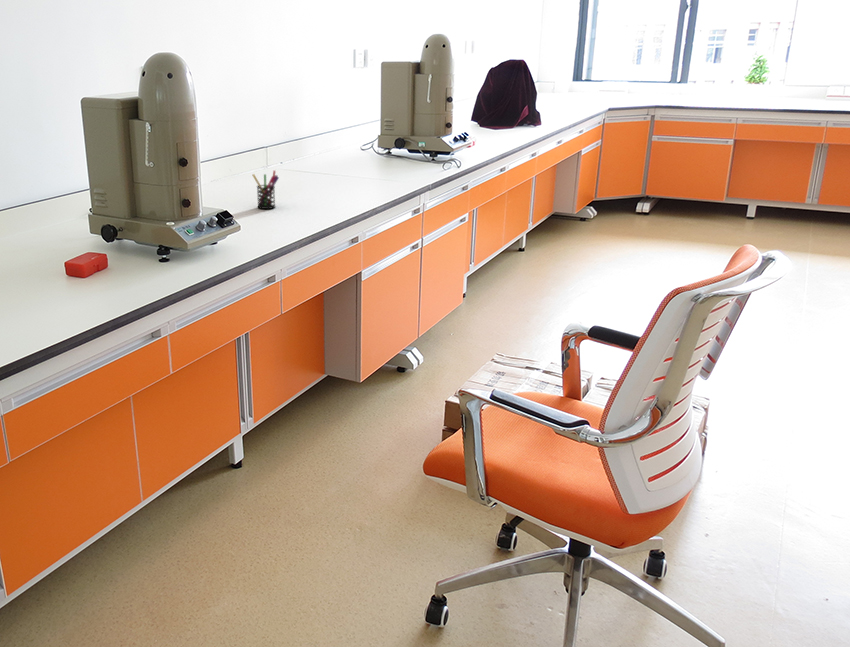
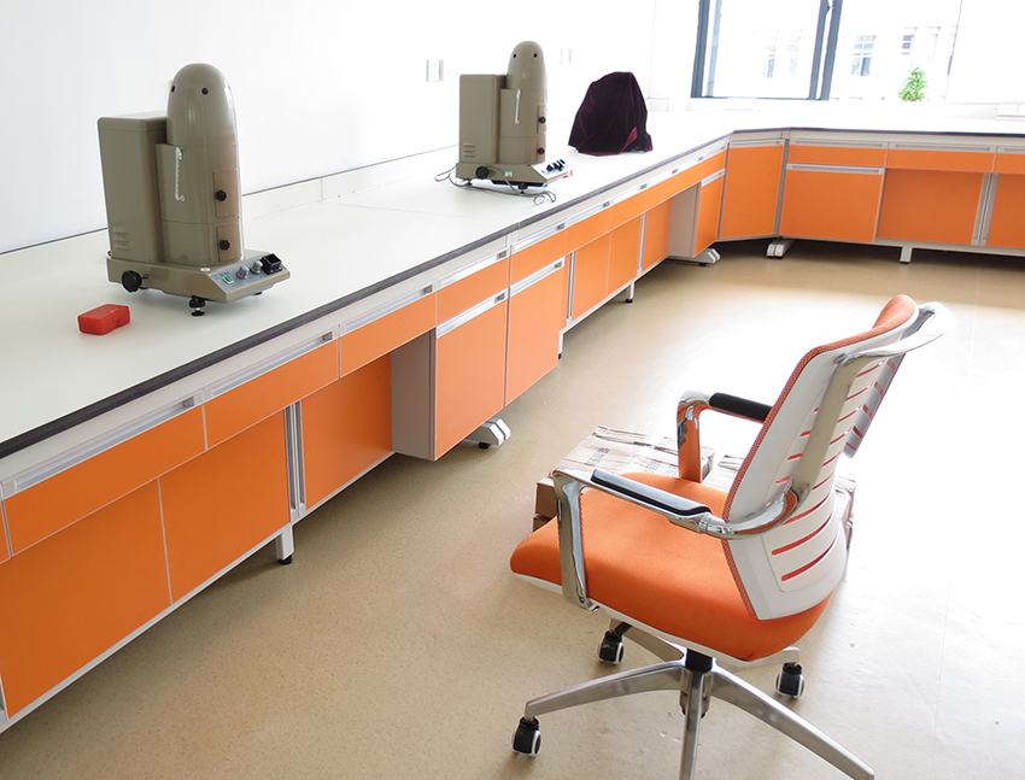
- pen holder (266, 188)
